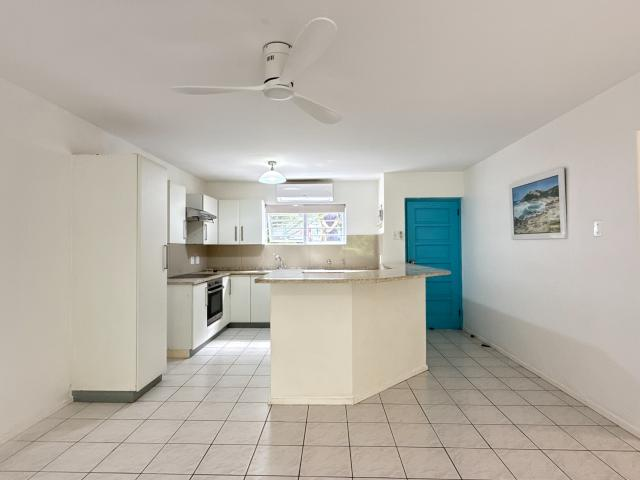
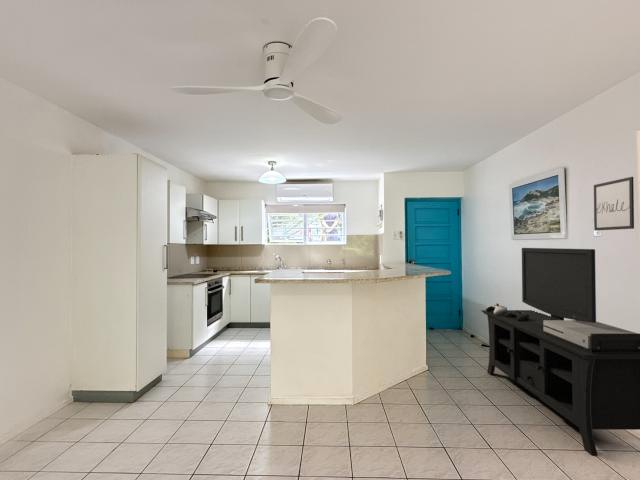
+ wall art (612, 205)
+ media console (551, 325)
